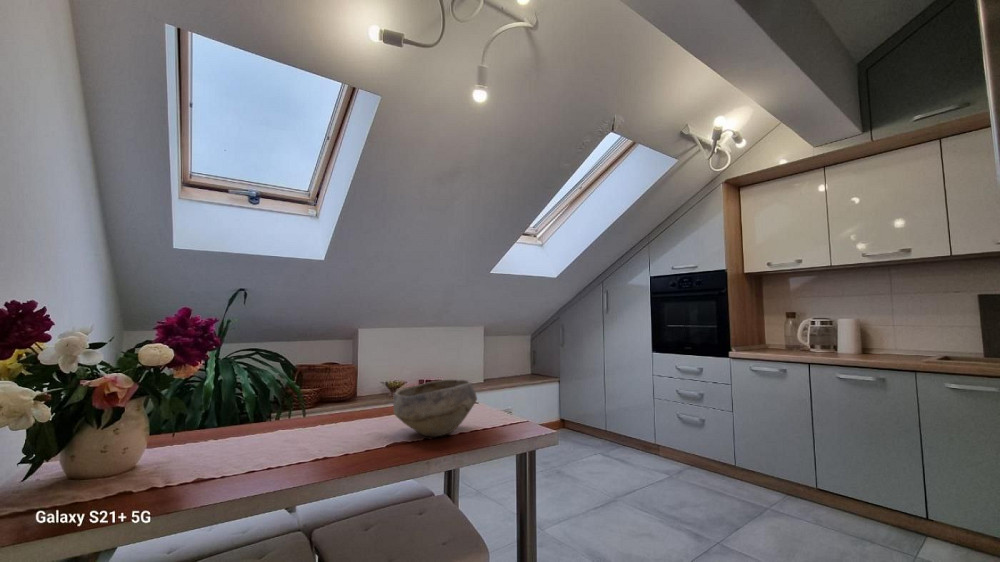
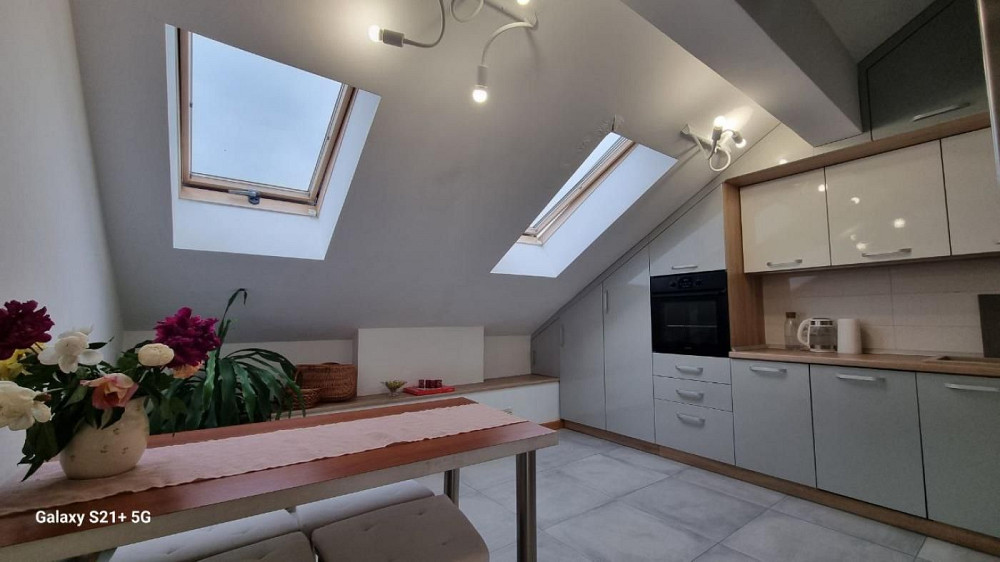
- bowl (435, 407)
